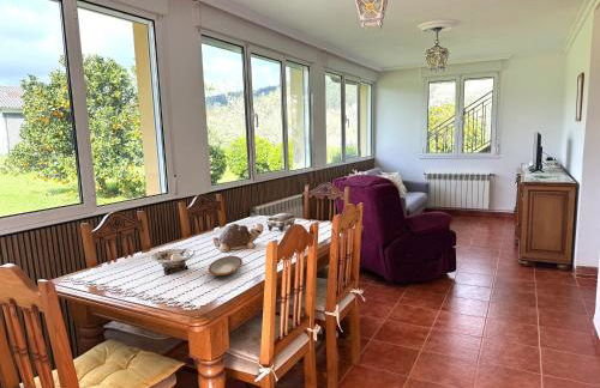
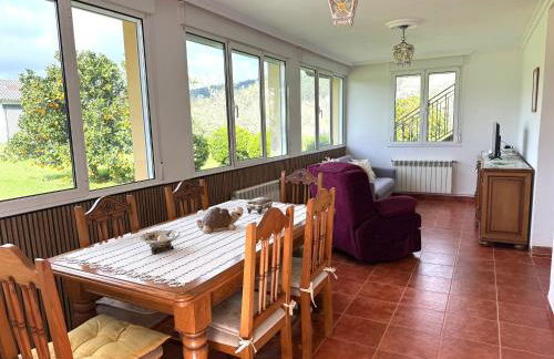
- plate (226, 267)
